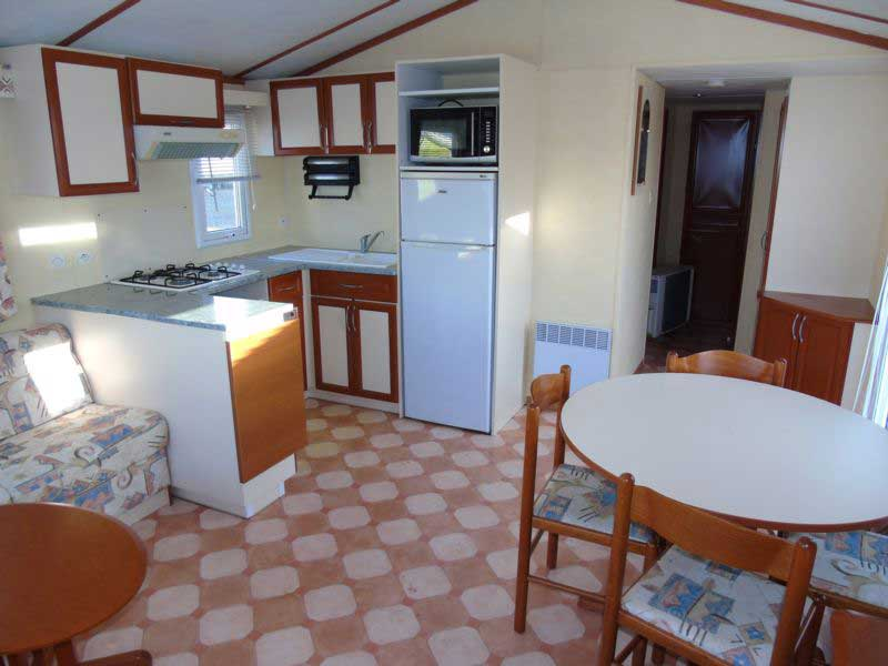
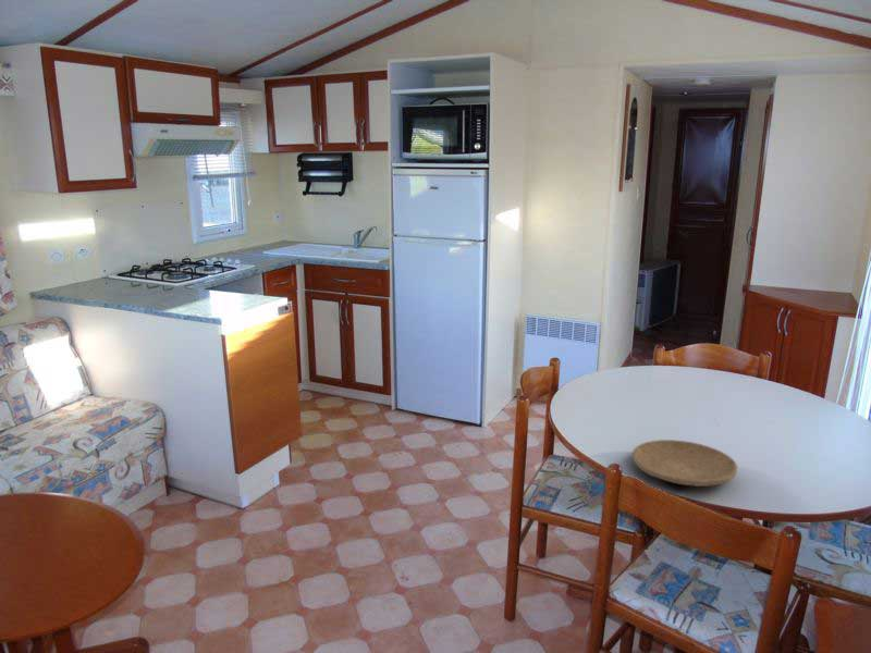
+ plate (683, 466)
